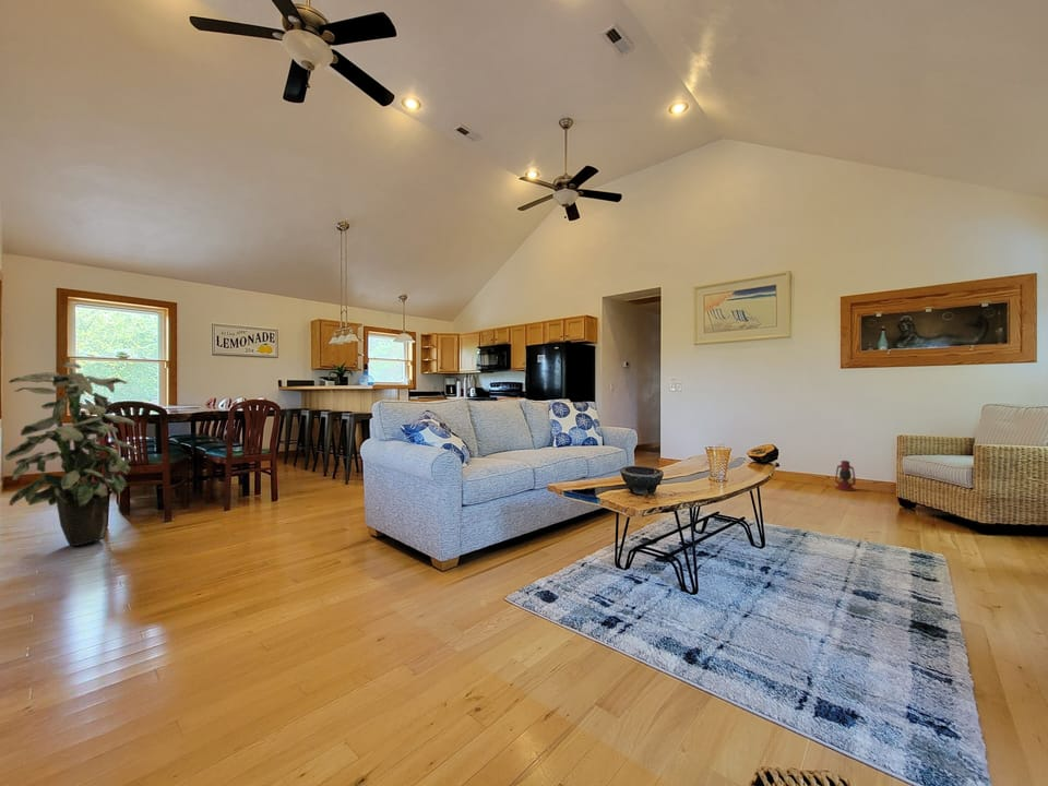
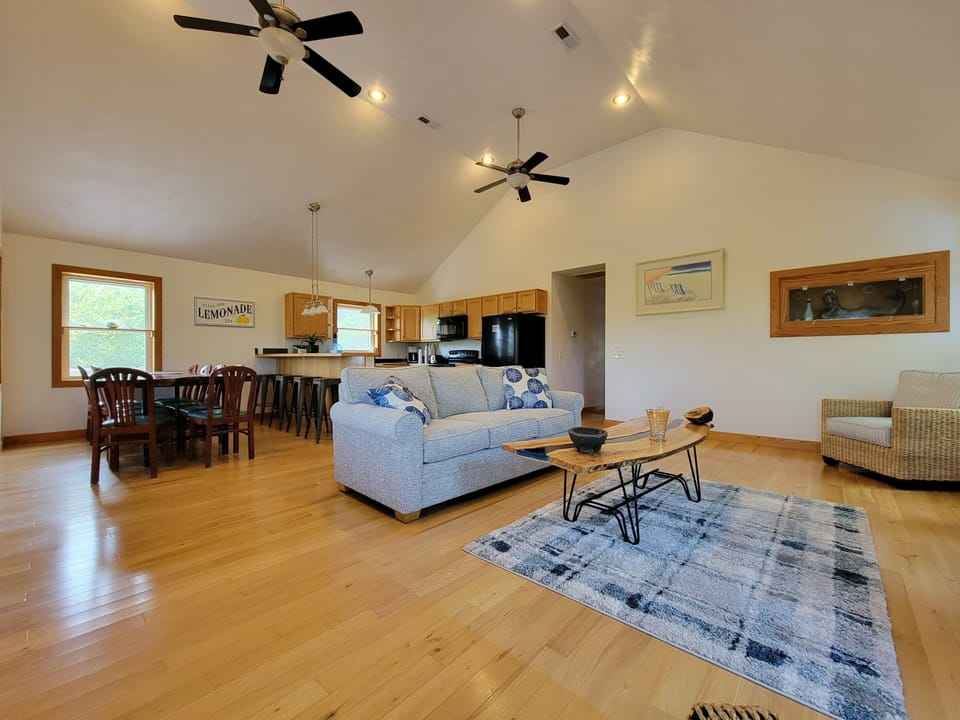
- indoor plant (74, 453)
- lantern (845, 475)
